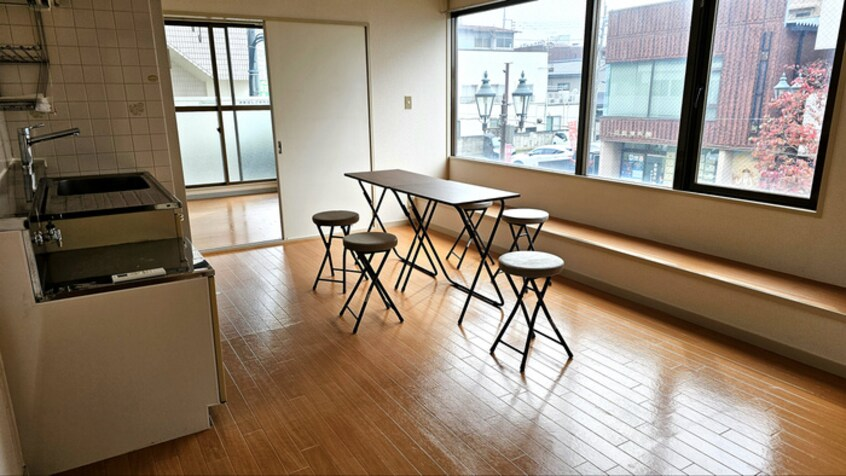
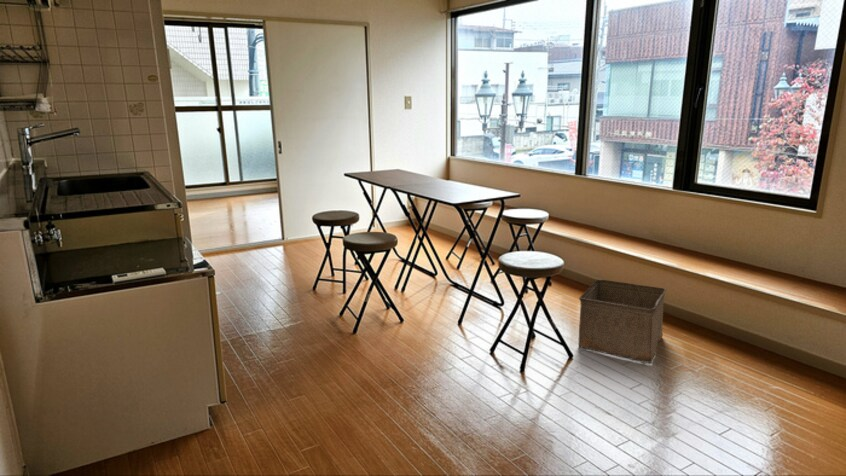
+ storage bin (622, 317)
